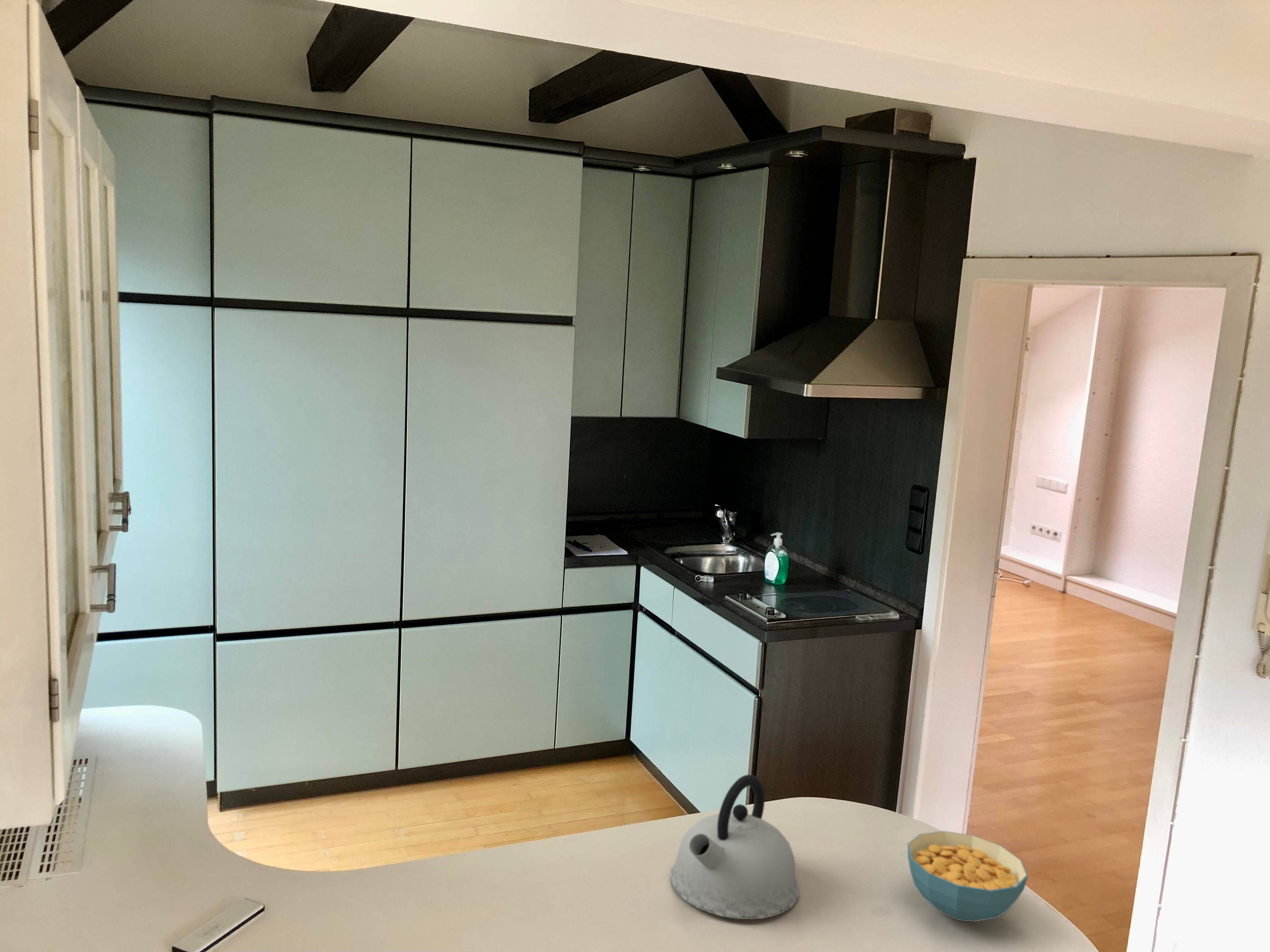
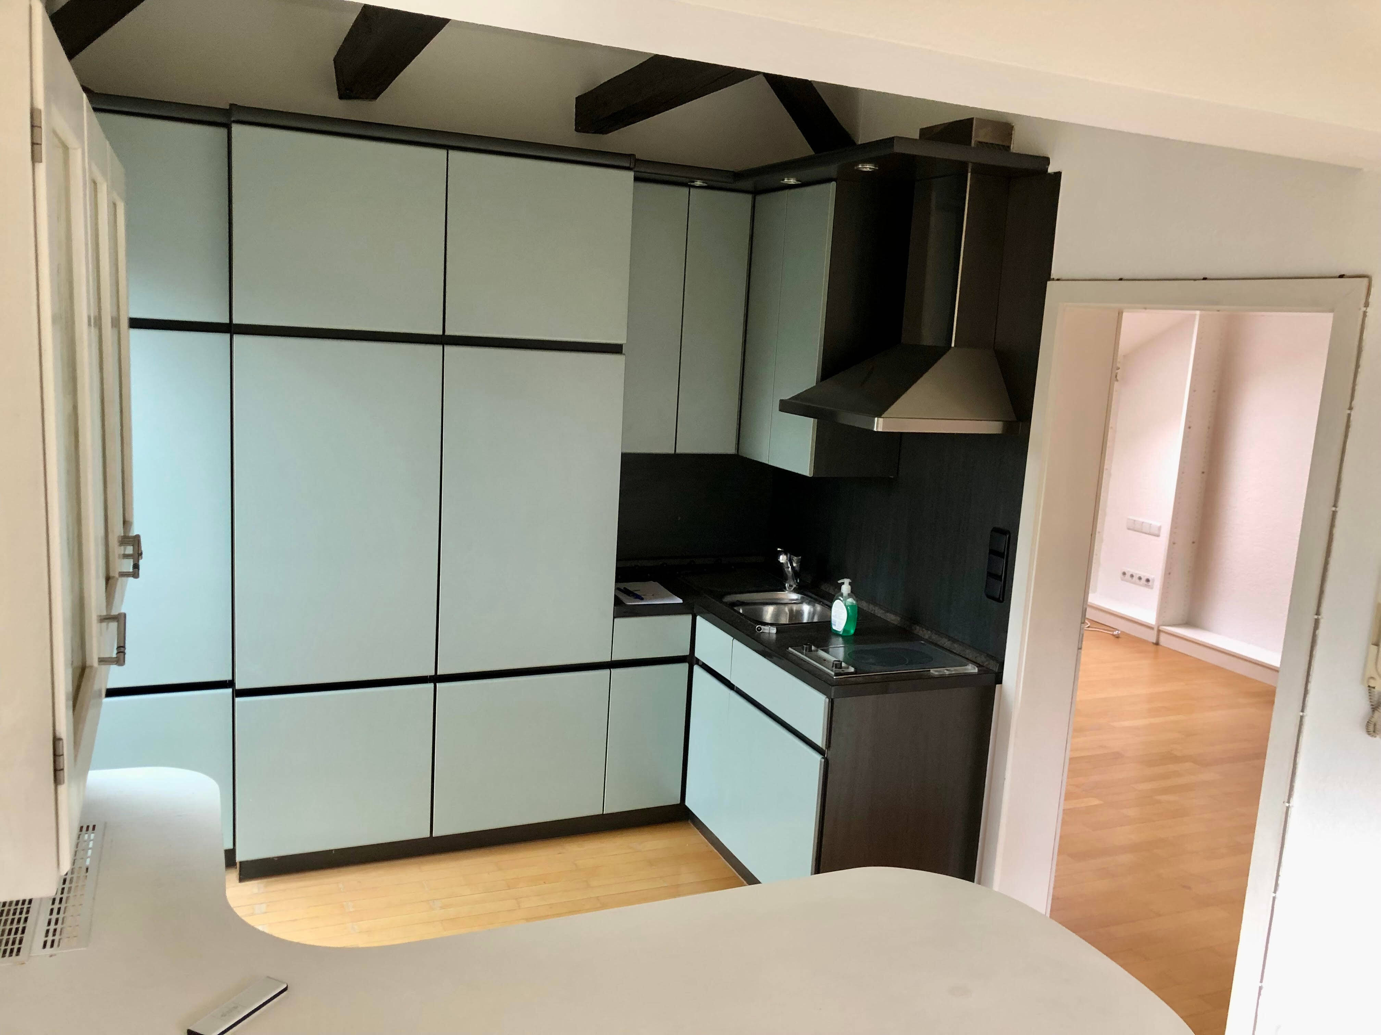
- cereal bowl (963, 885)
- kettle (735, 833)
